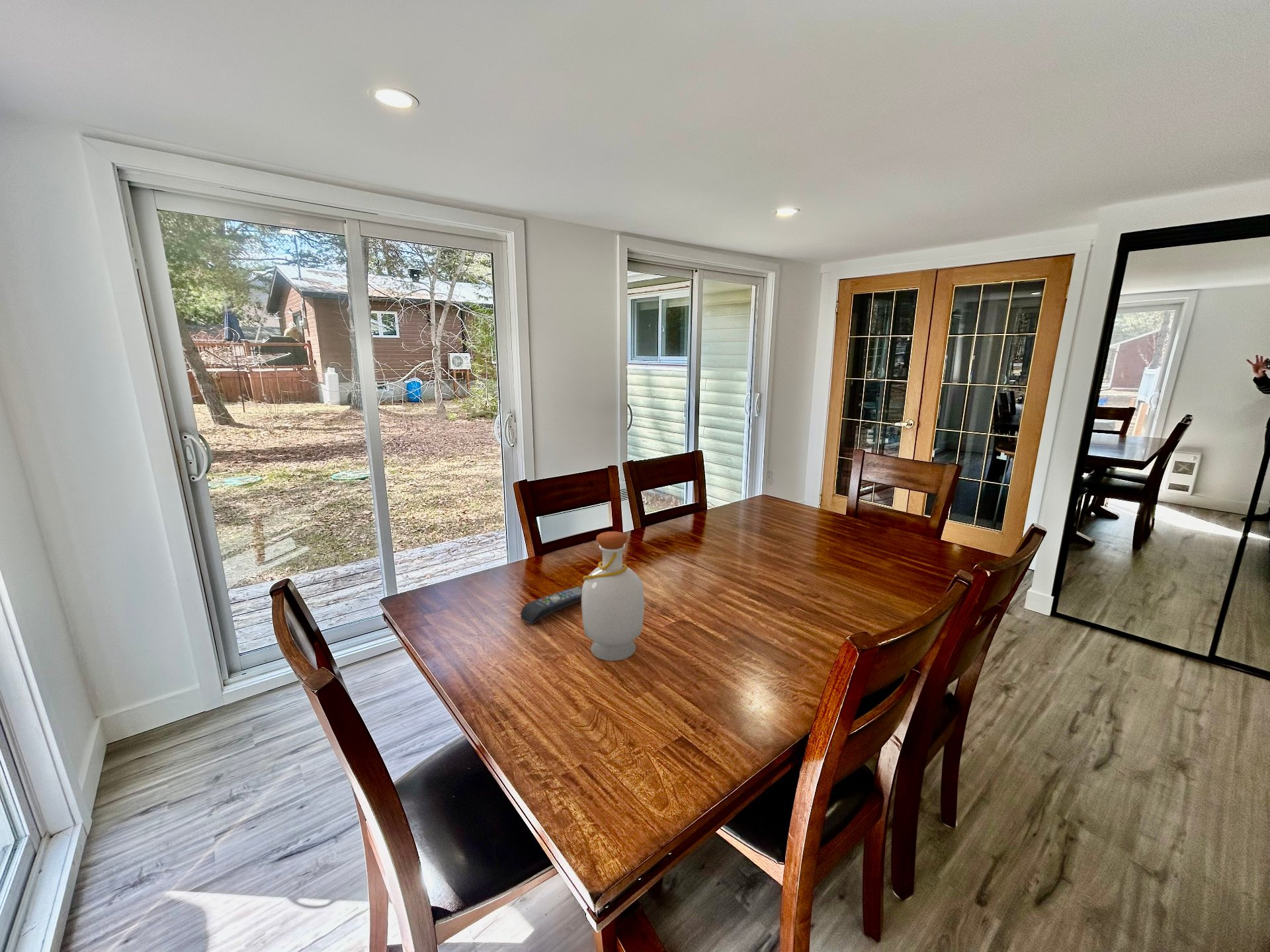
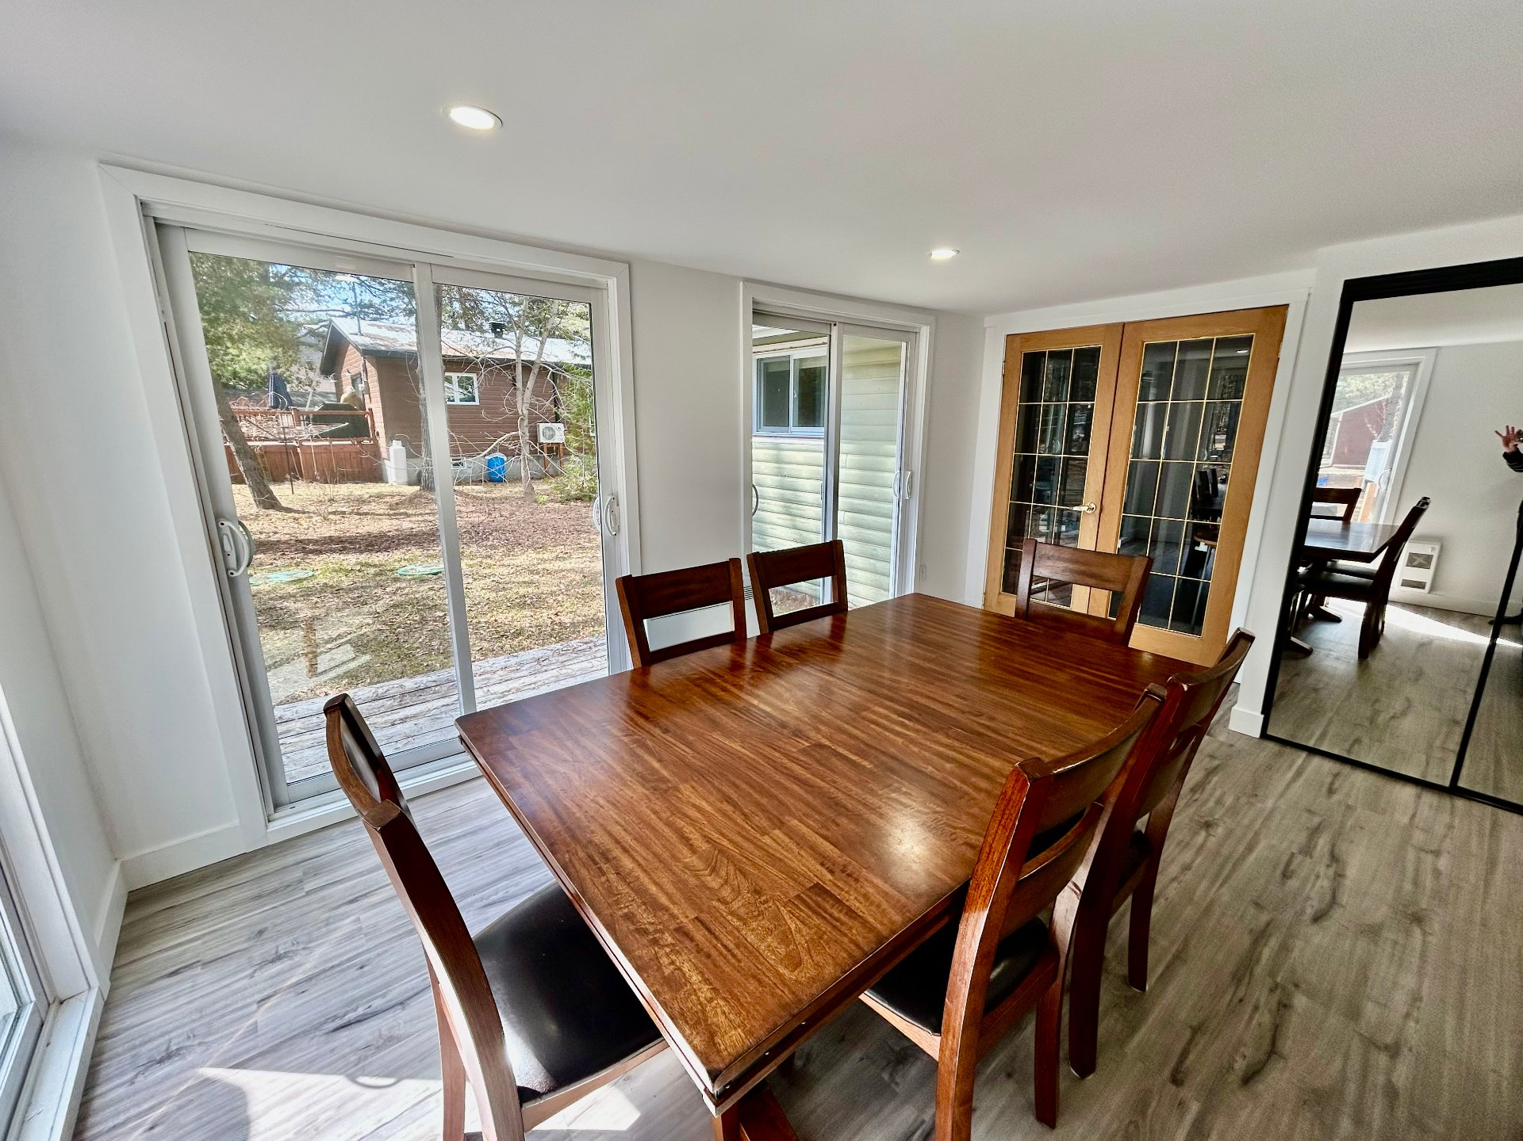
- bottle (612, 593)
- remote control (558, 602)
